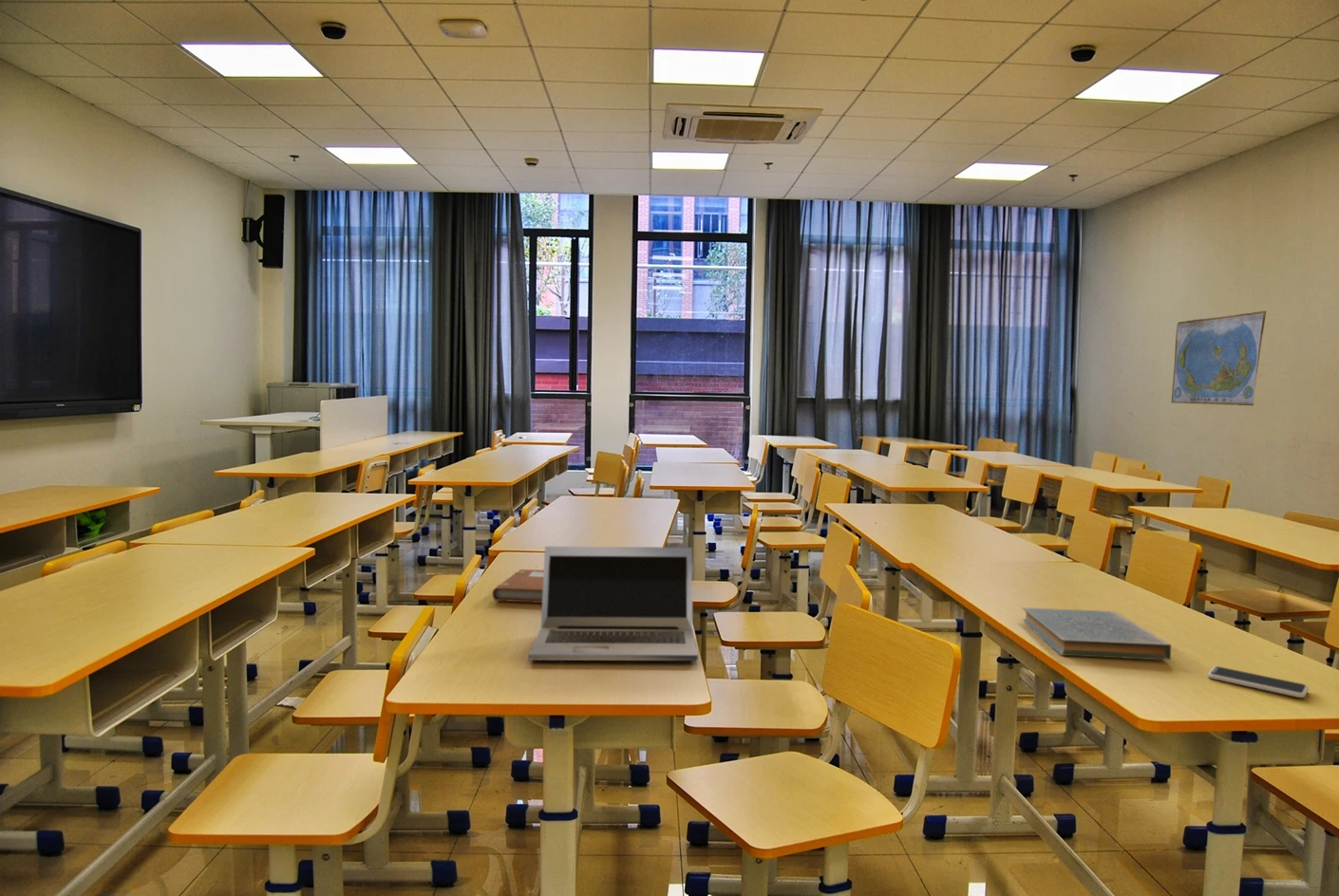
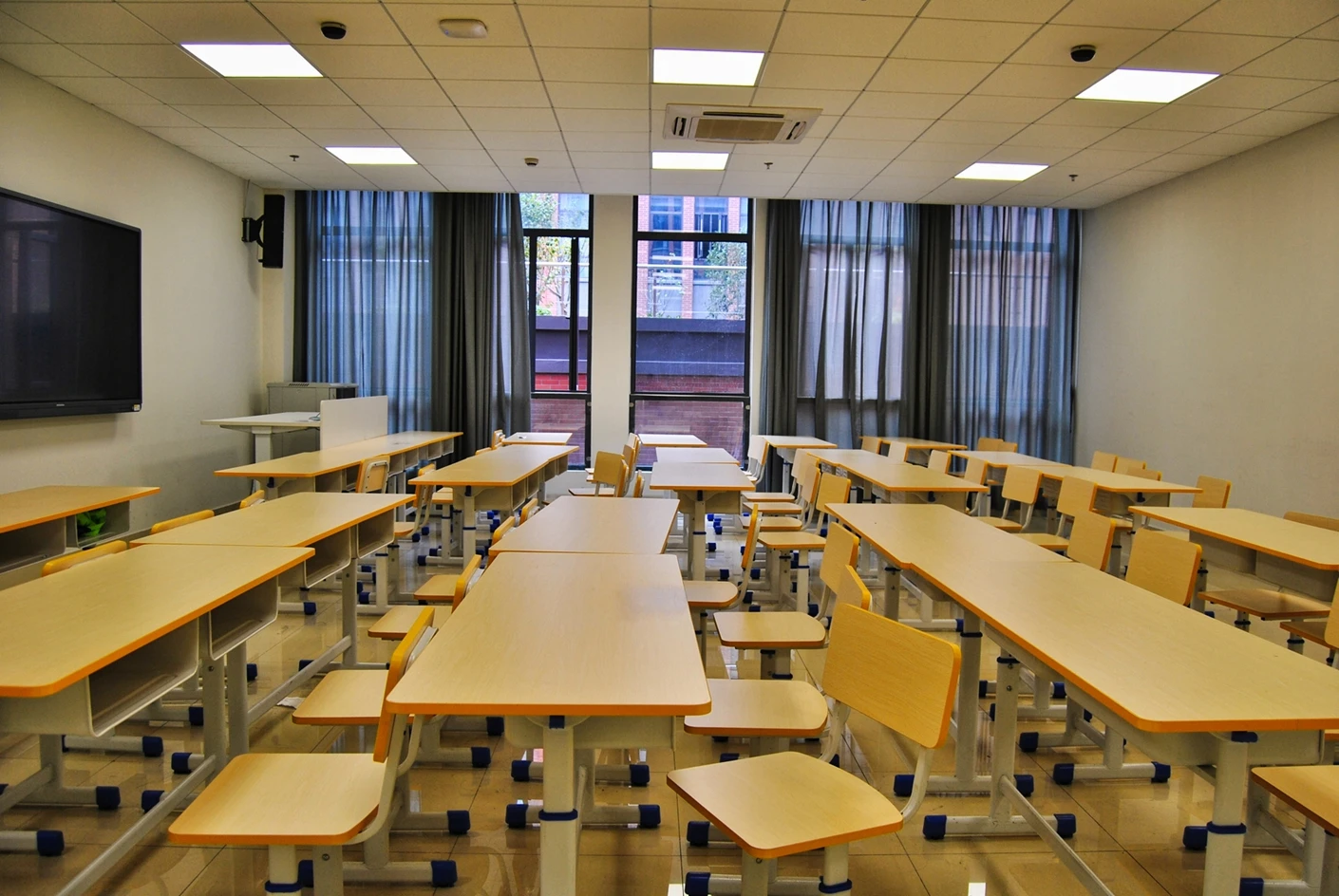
- book (1089, 631)
- laptop (615, 600)
- smartphone (1256, 681)
- world map (1214, 361)
- notebook (541, 585)
